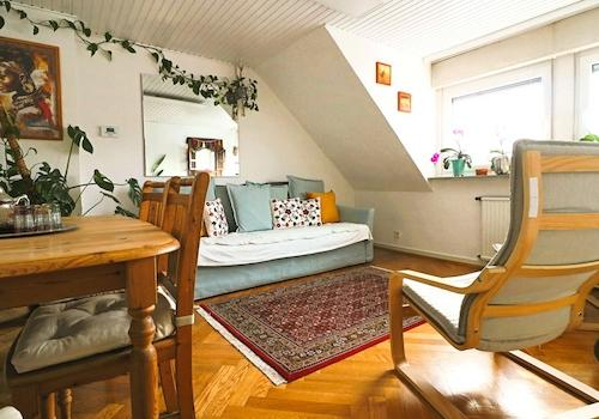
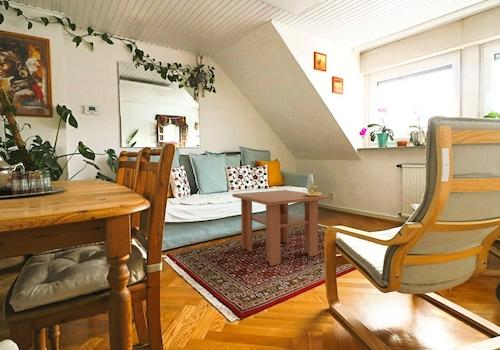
+ candle holder (311, 185)
+ coffee table (278, 223)
